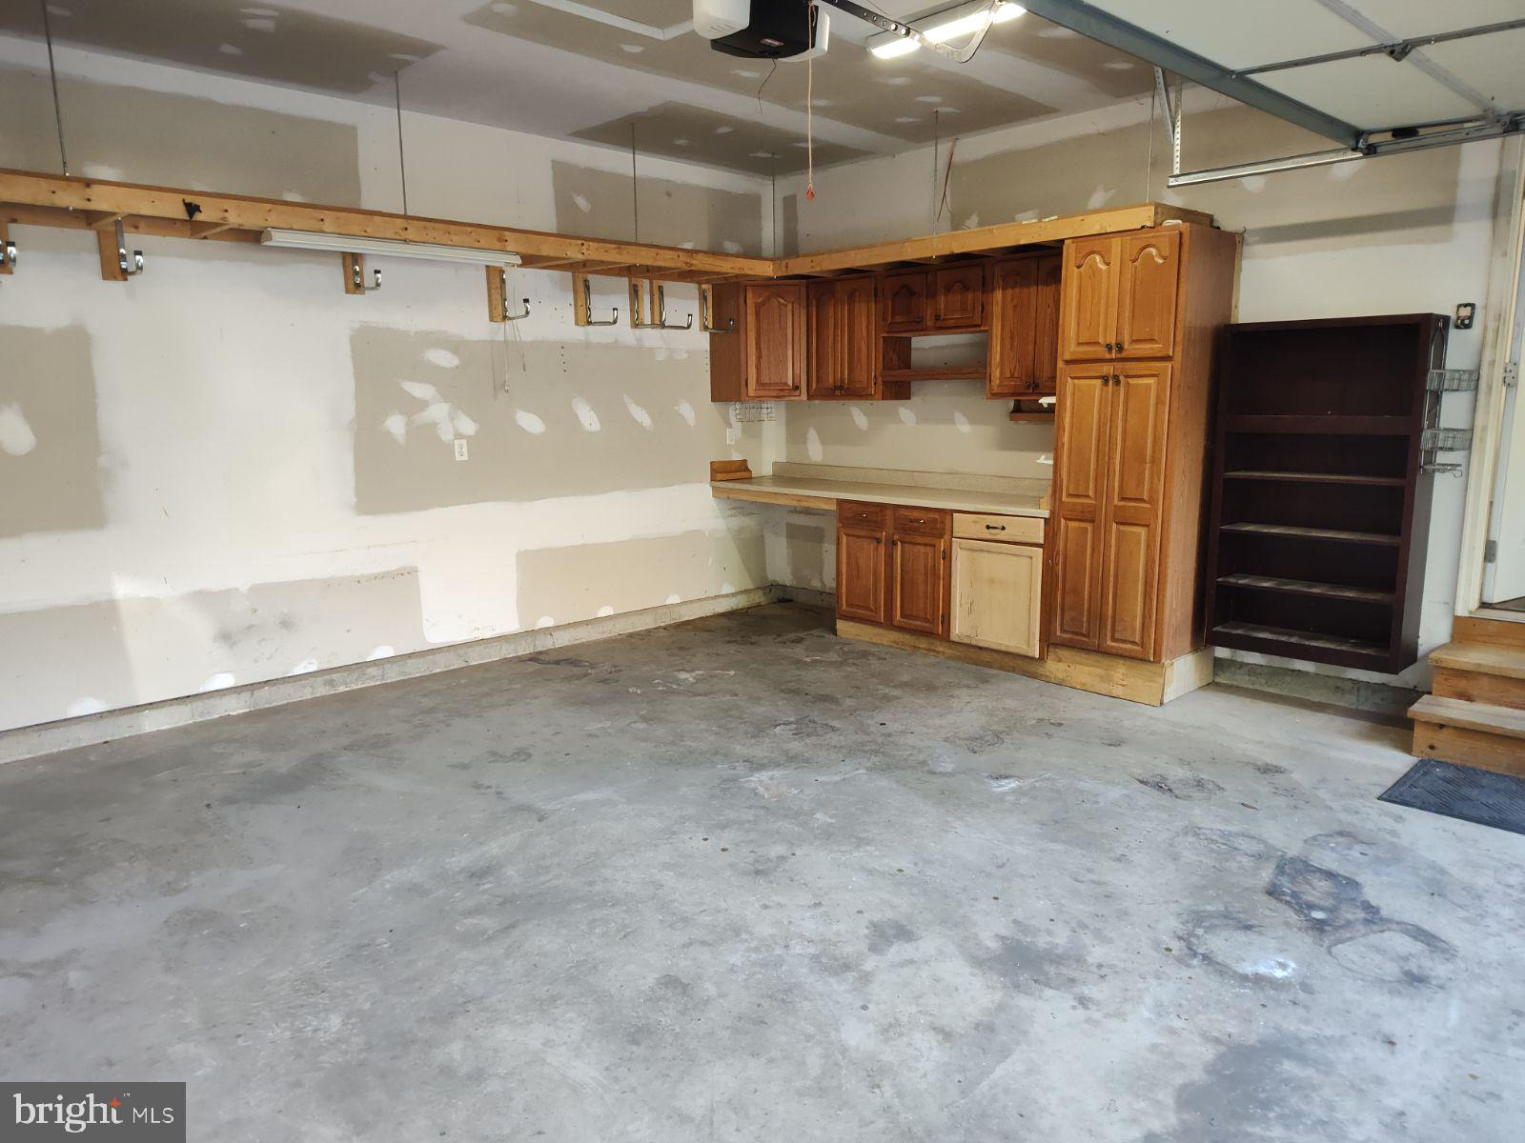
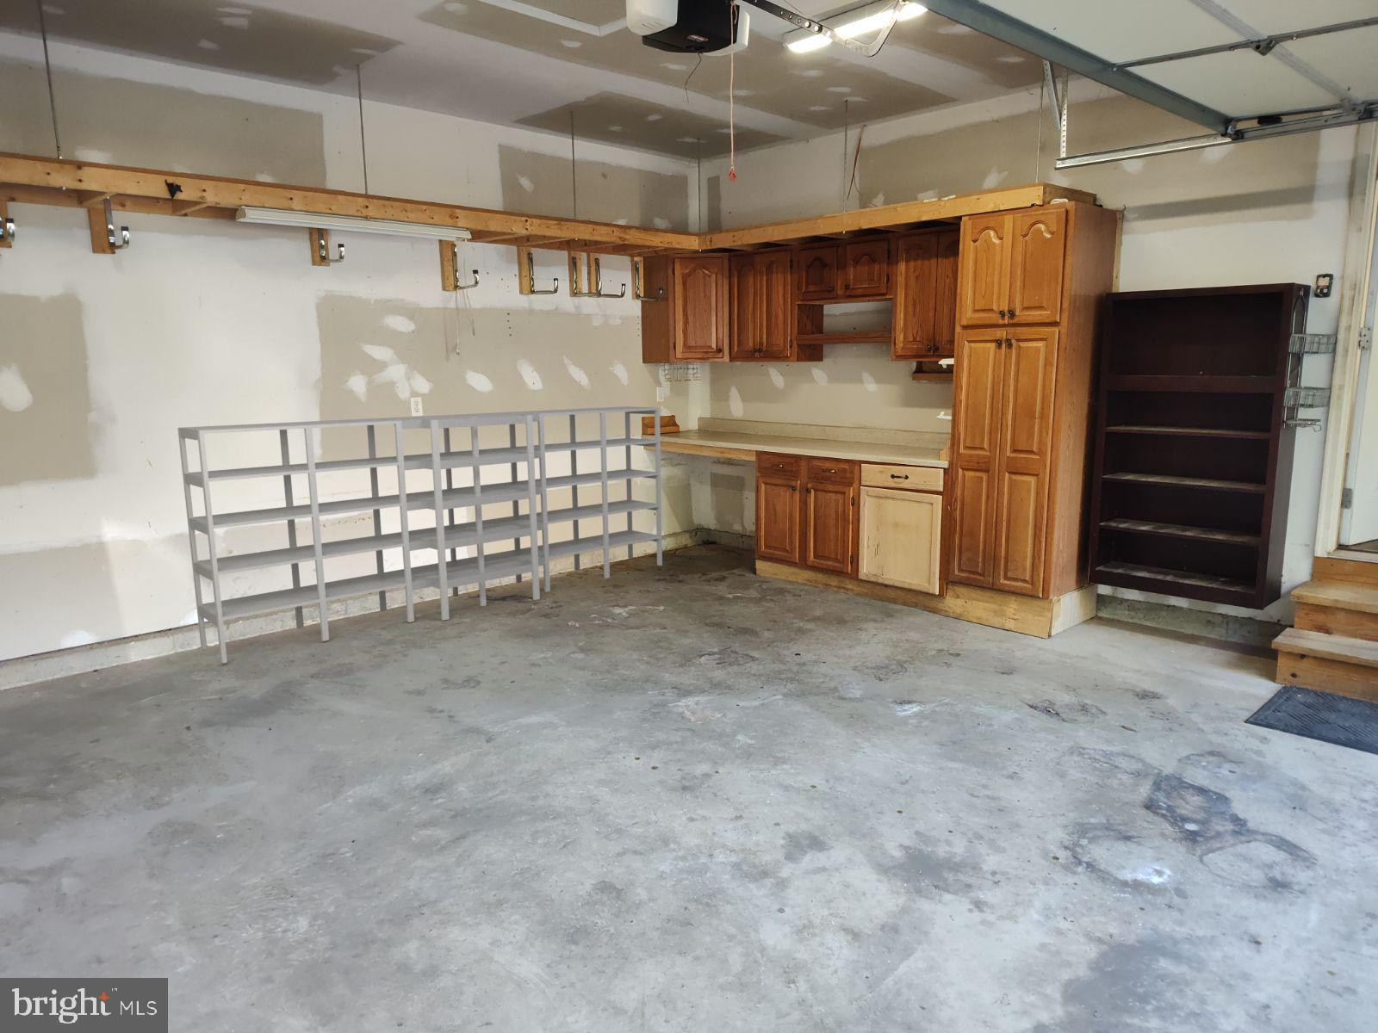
+ shelving unit (465, 506)
